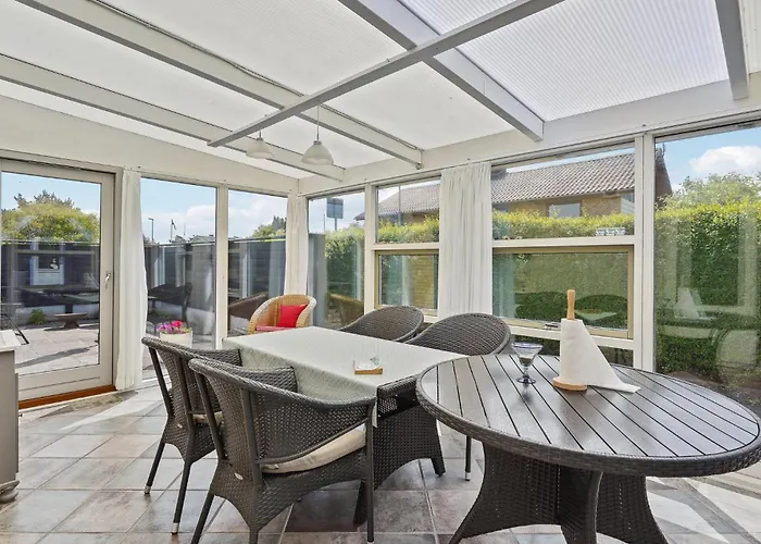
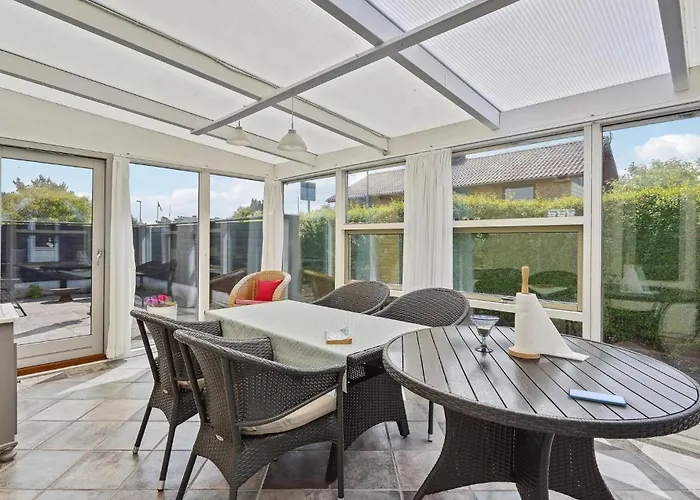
+ smartphone (596, 396)
